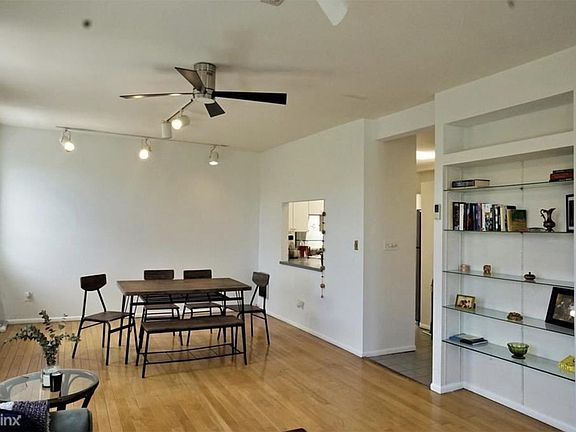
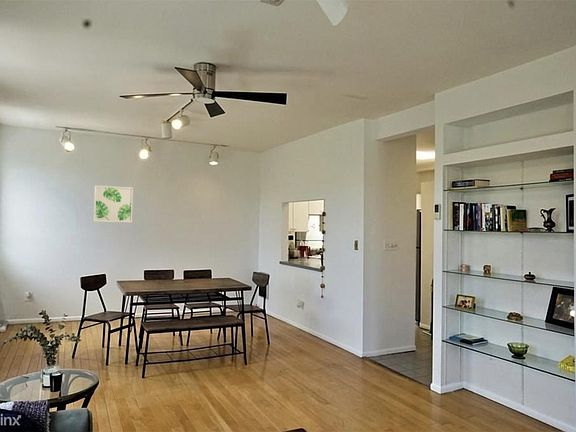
+ wall art (113, 204)
